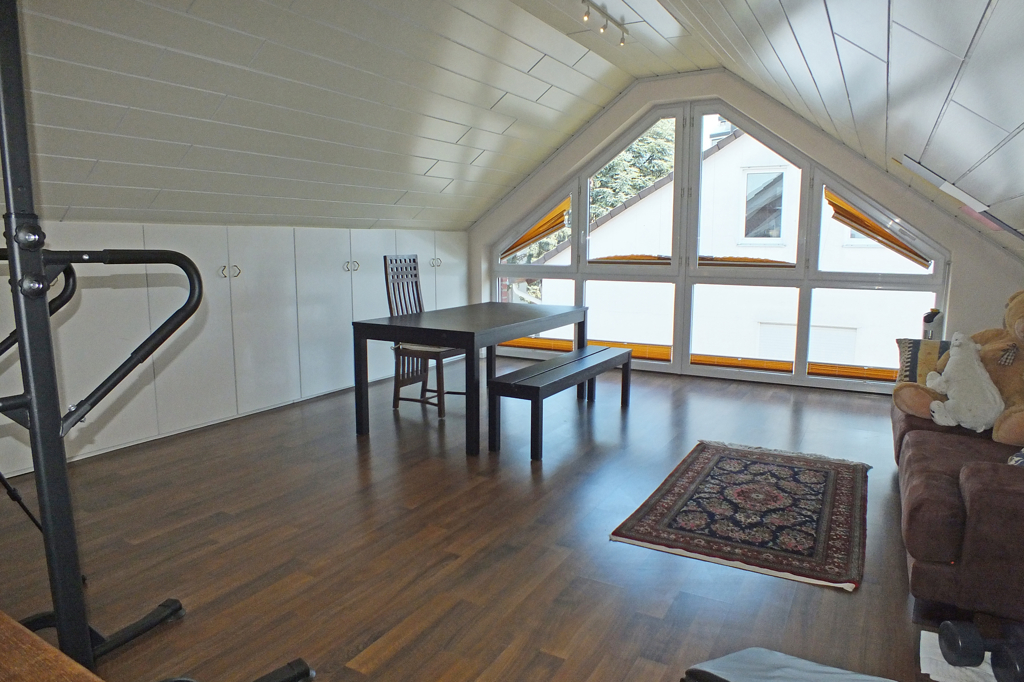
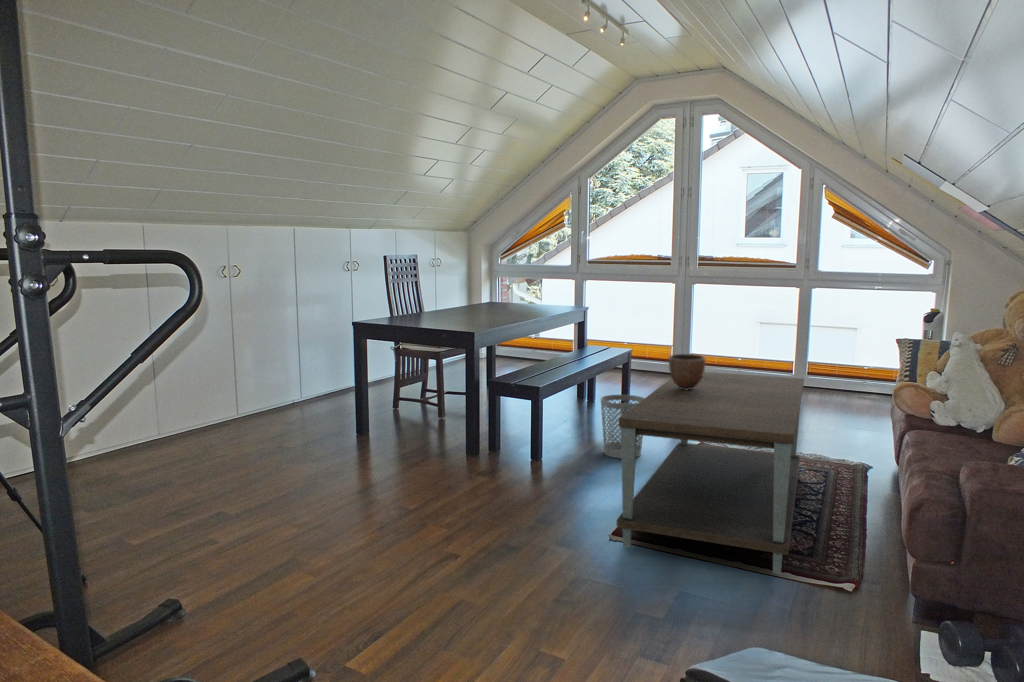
+ decorative bowl (686, 372)
+ coffee table (722, 451)
+ wastebasket (620, 427)
